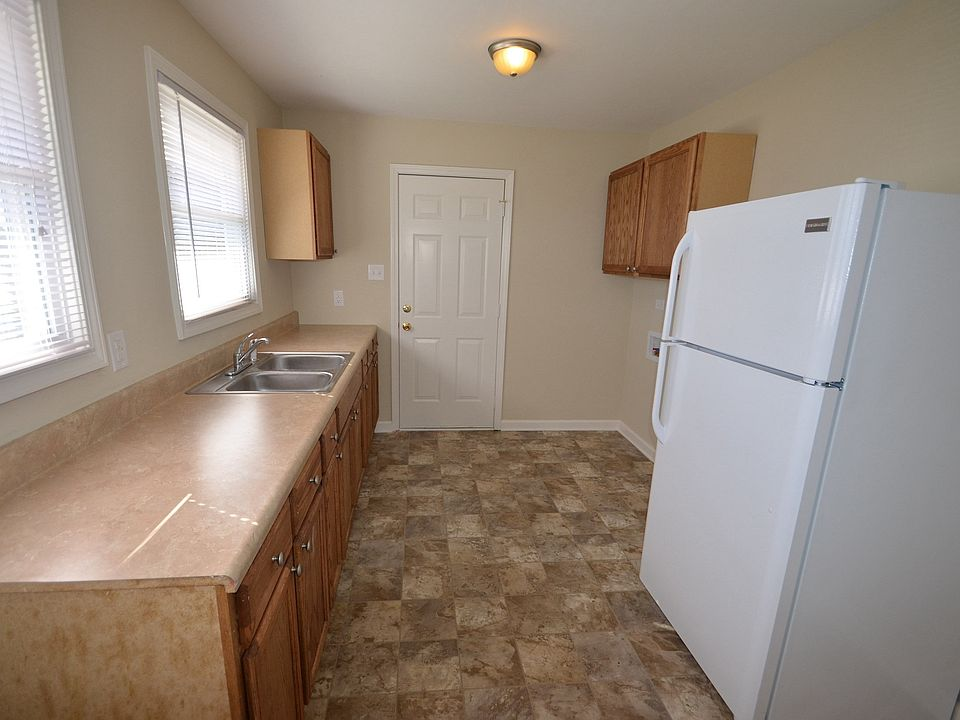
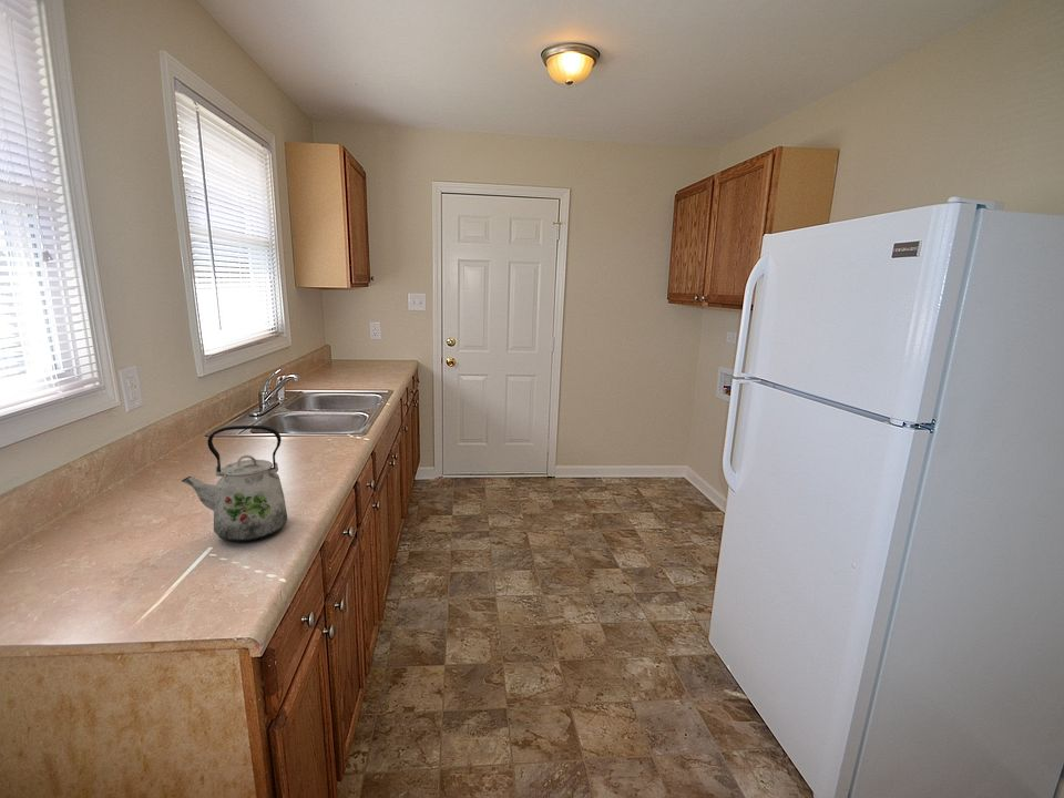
+ kettle (234, 480)
